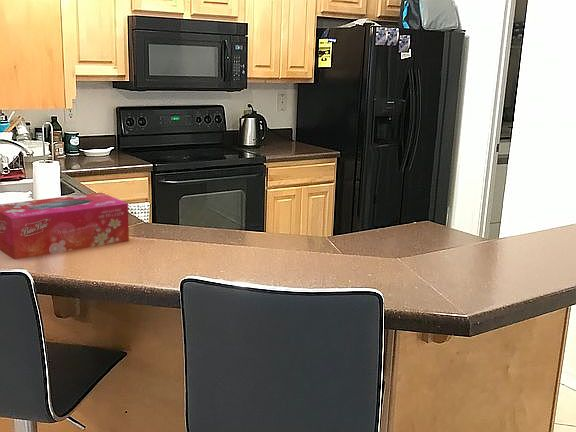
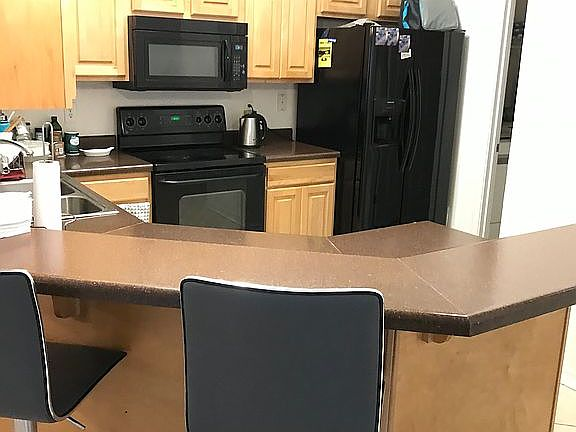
- tissue box (61, 223)
